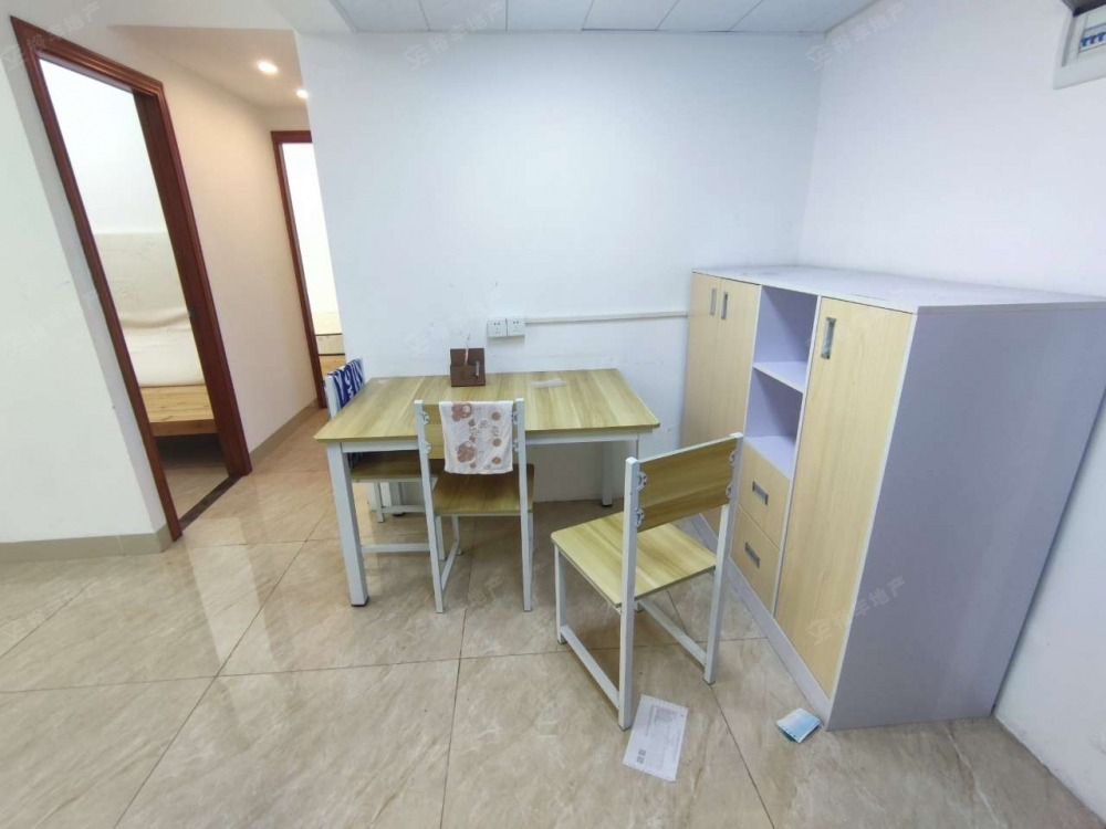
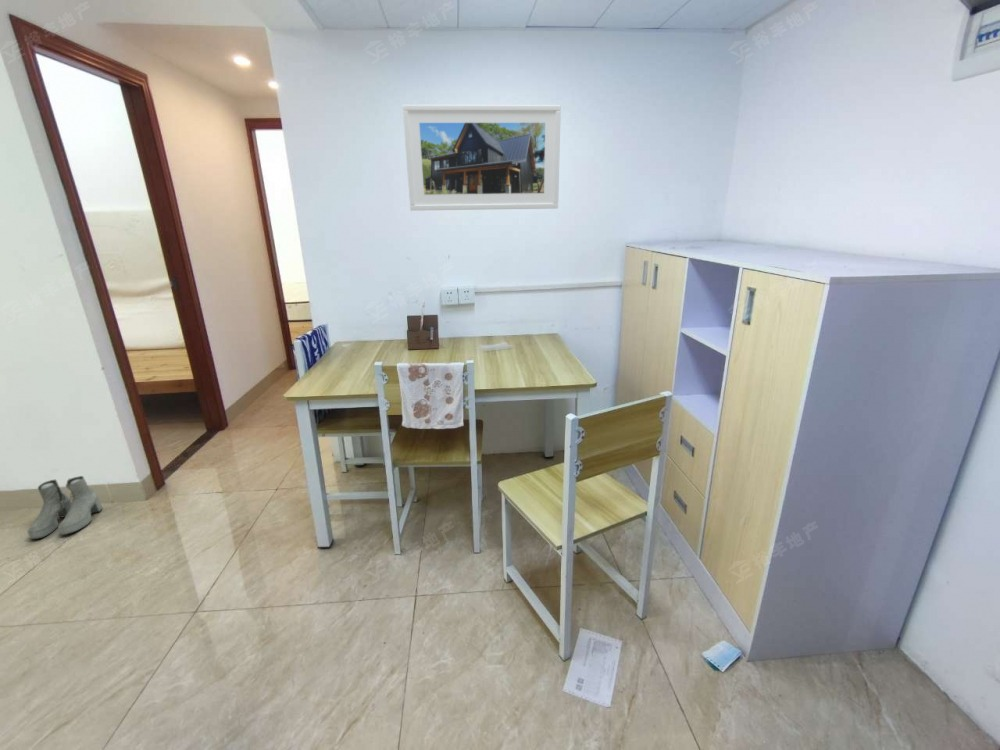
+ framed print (483, 159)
+ boots (62, 504)
